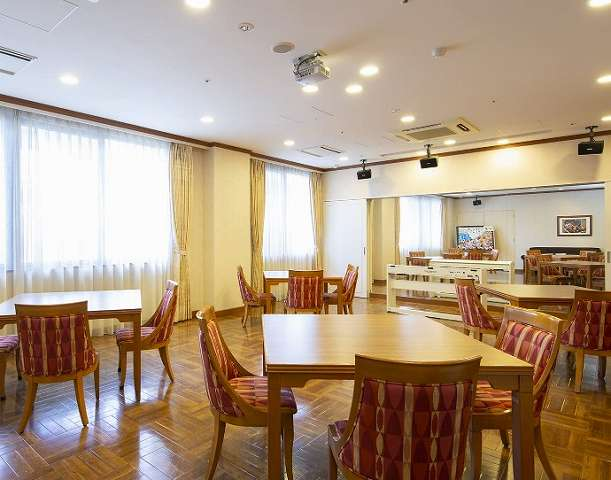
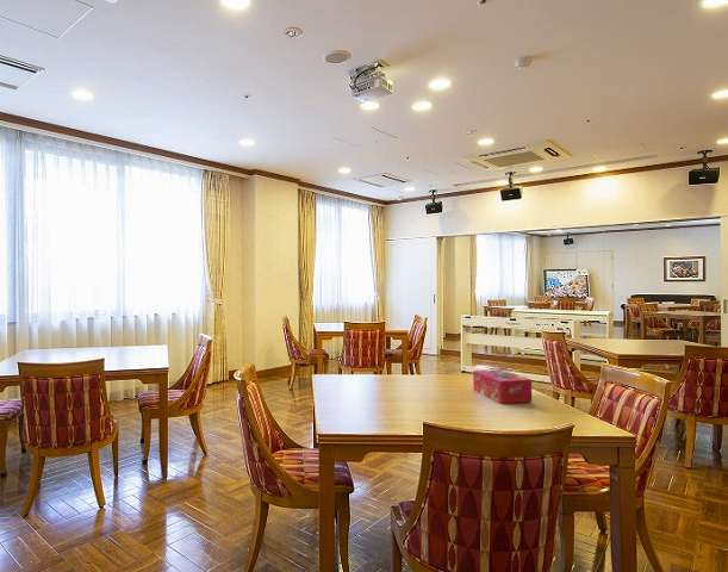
+ tissue box (500, 385)
